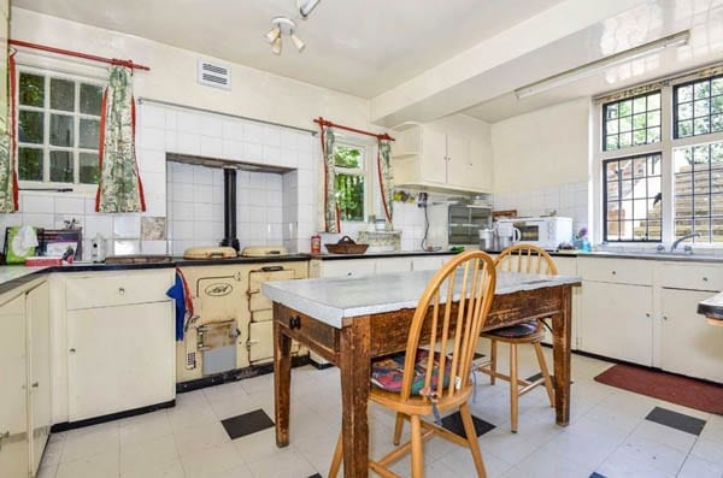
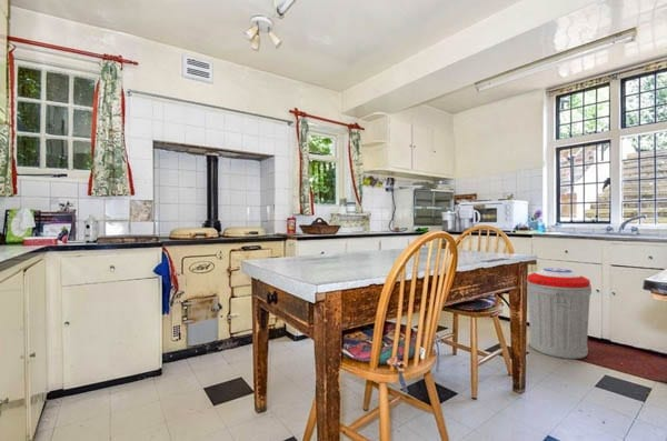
+ trash can (557, 309)
